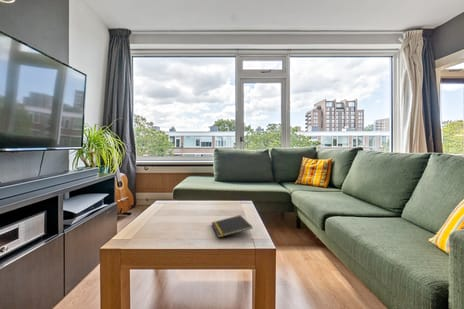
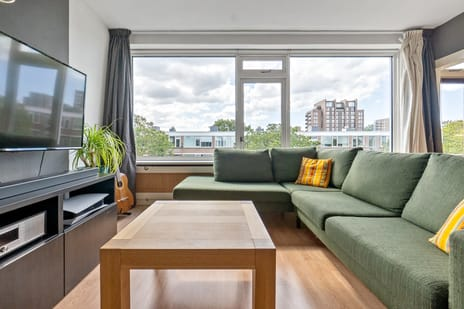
- notepad (230, 225)
